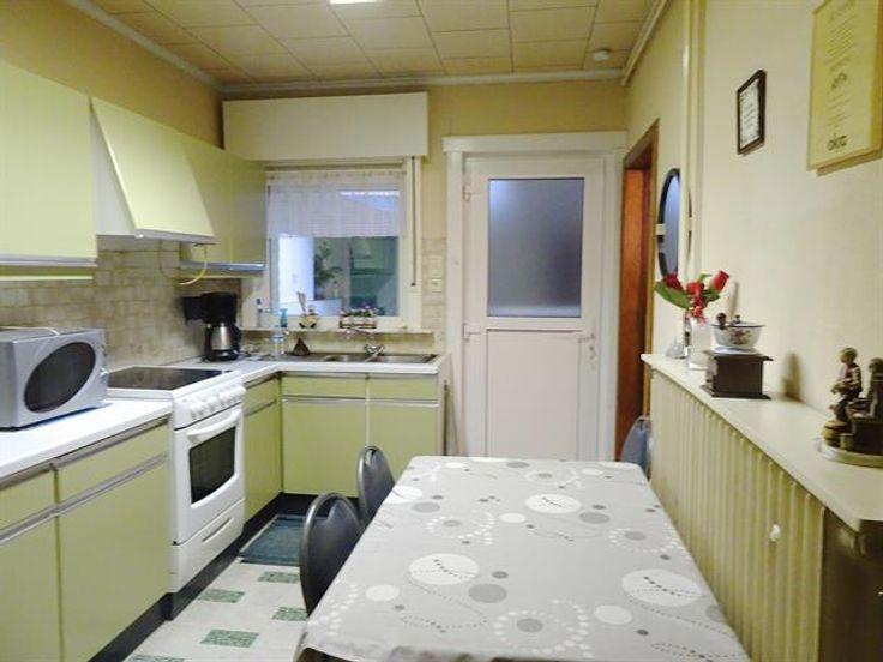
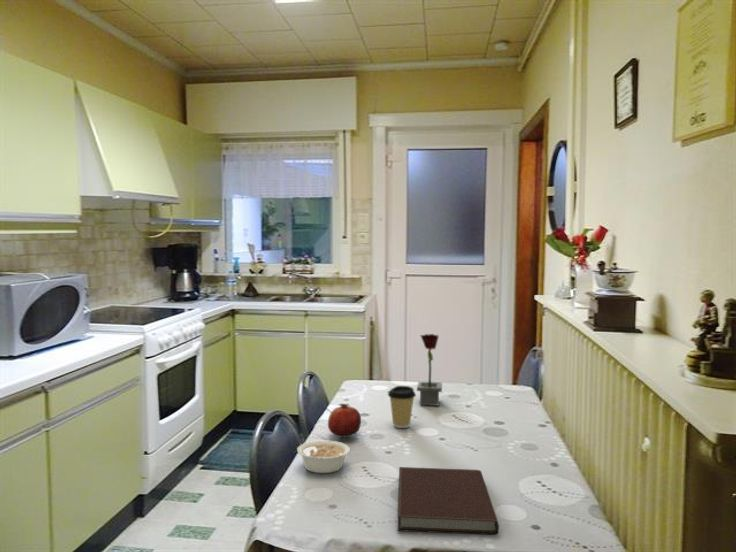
+ notebook (443, 497)
+ coffee cup (401, 407)
+ potted flower (429, 369)
+ legume (325, 456)
+ fruit (344, 420)
